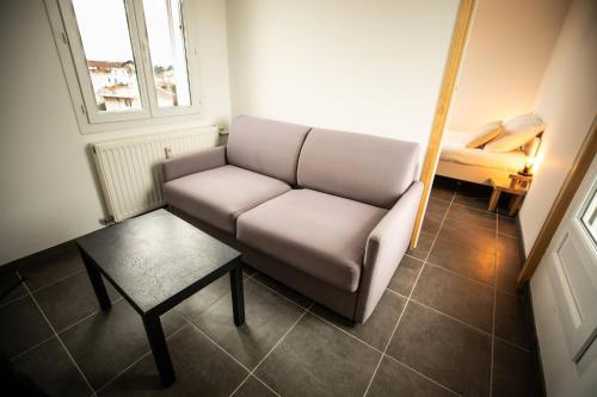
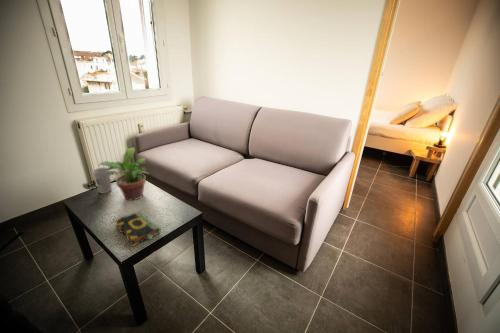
+ potted plant (128, 177)
+ cup (103, 180)
+ book (138, 228)
